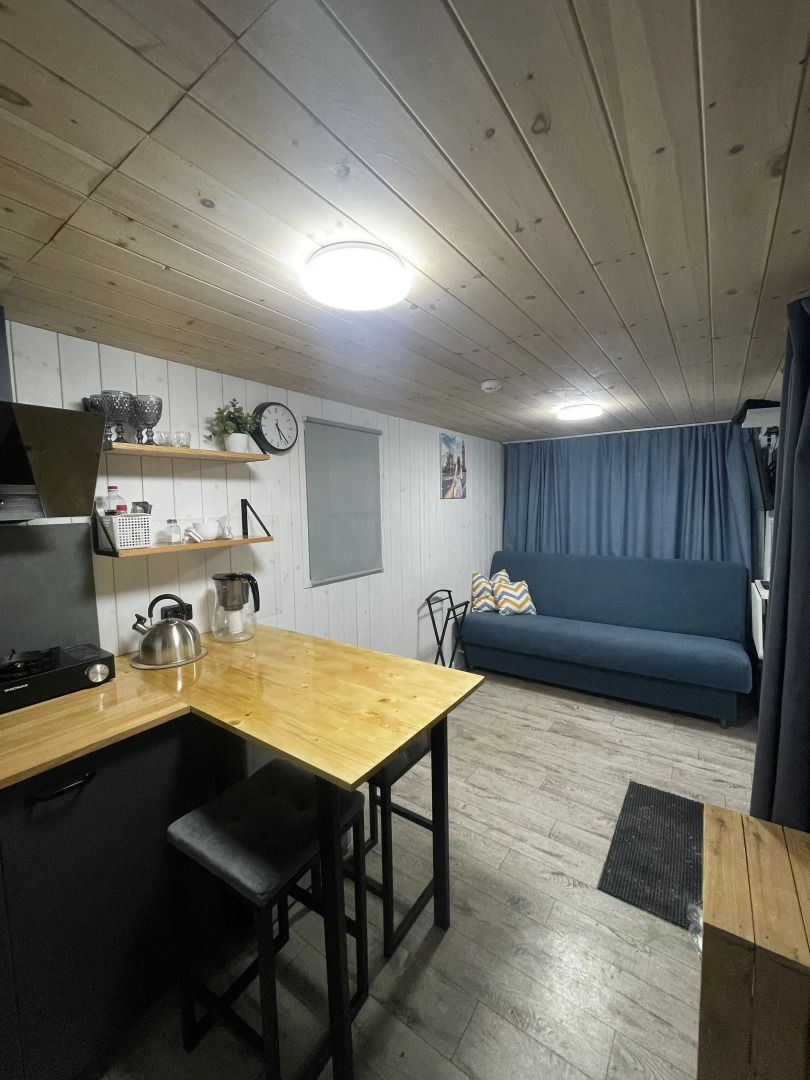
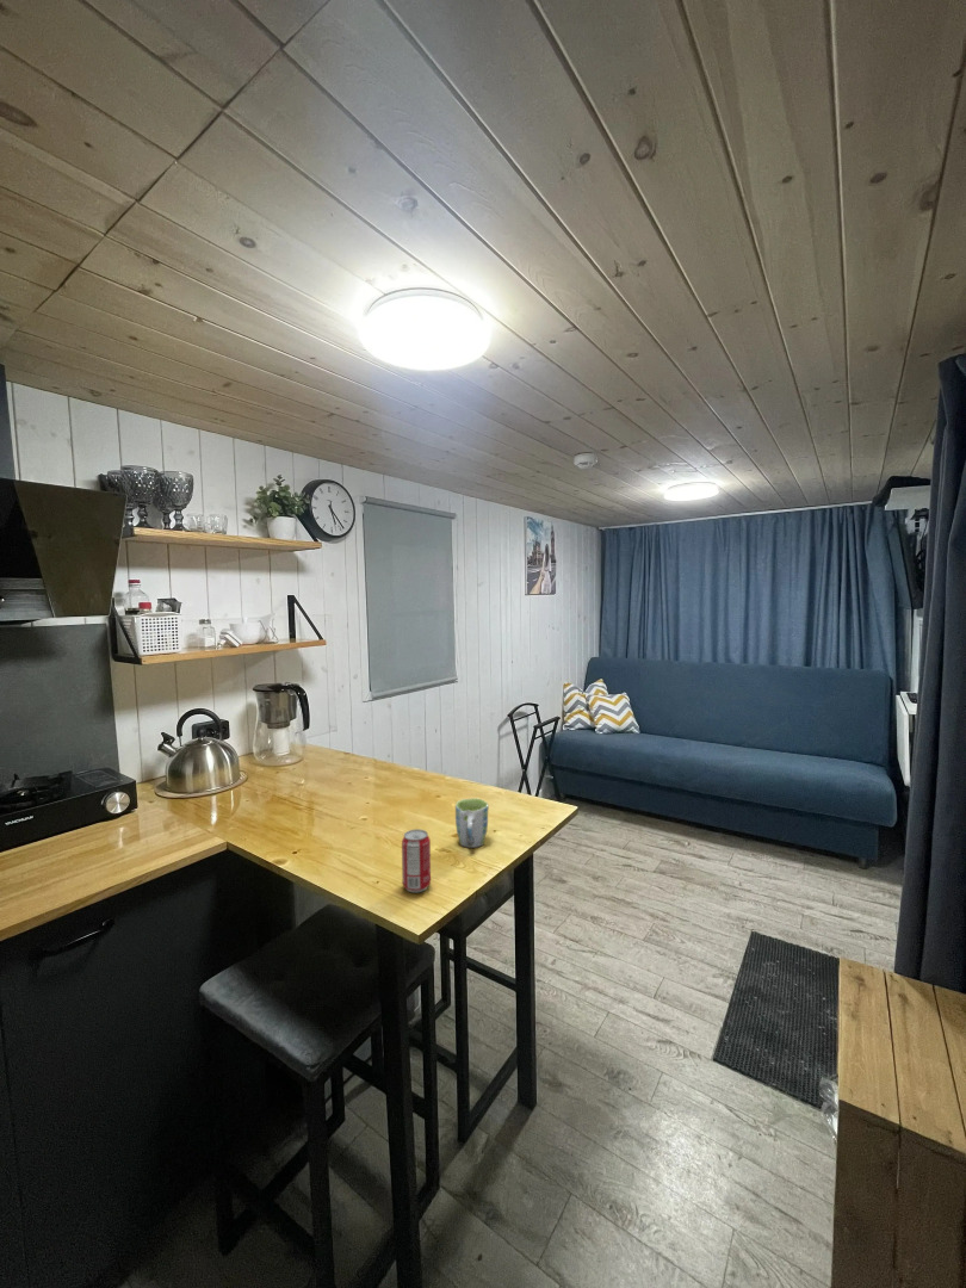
+ beverage can (416, 860)
+ mug (471, 824)
